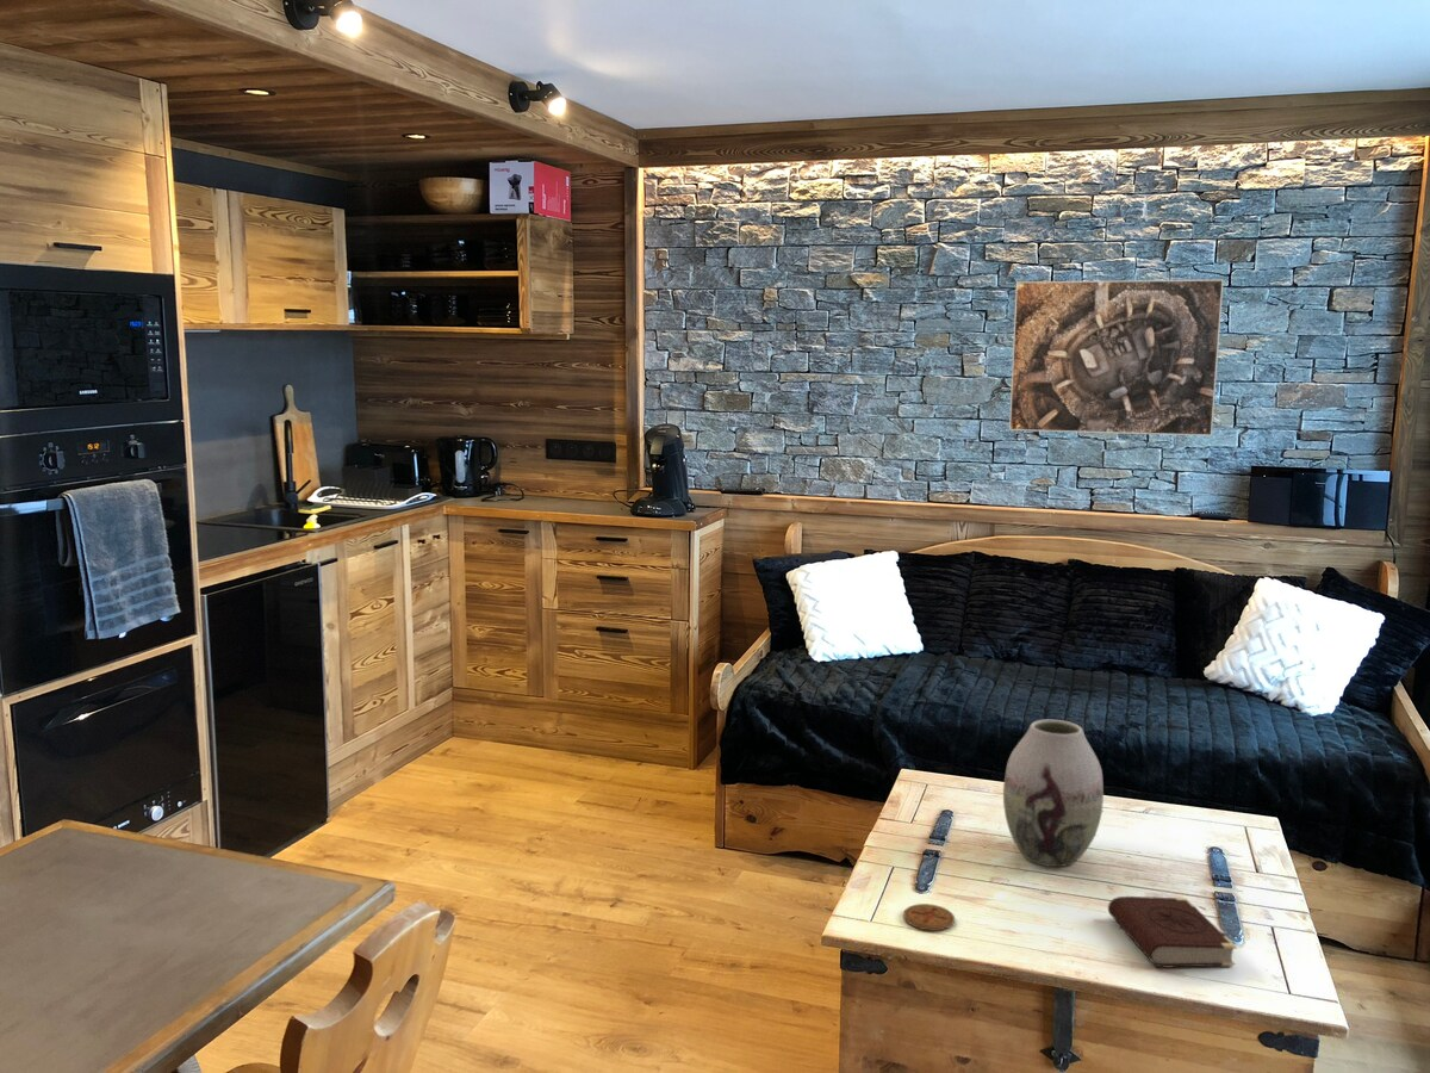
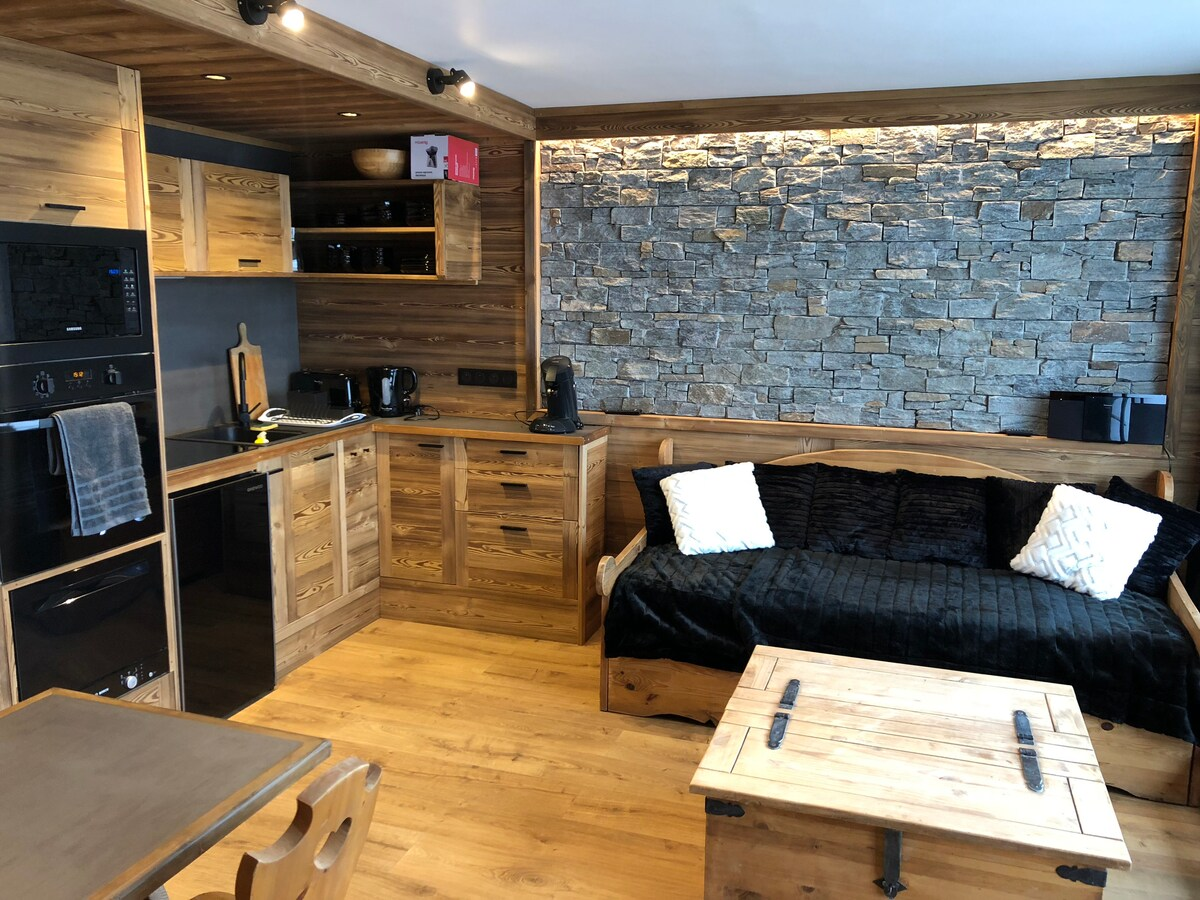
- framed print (1112, 356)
- book (1169, 929)
- coaster (928, 917)
- vase (1052, 792)
